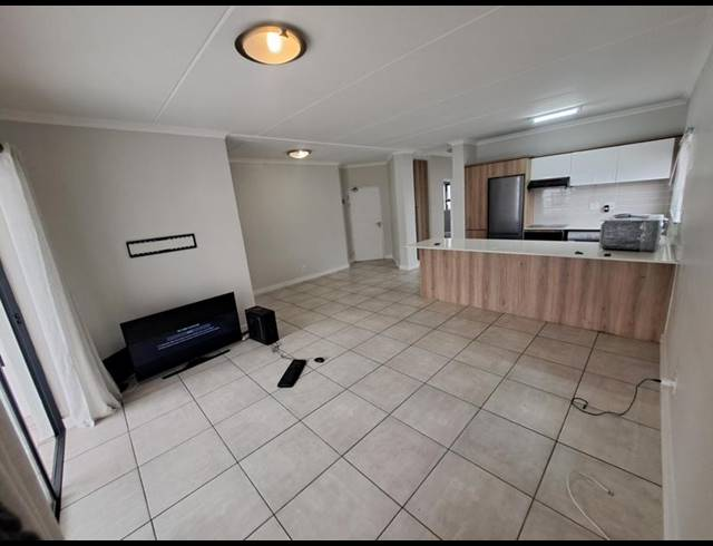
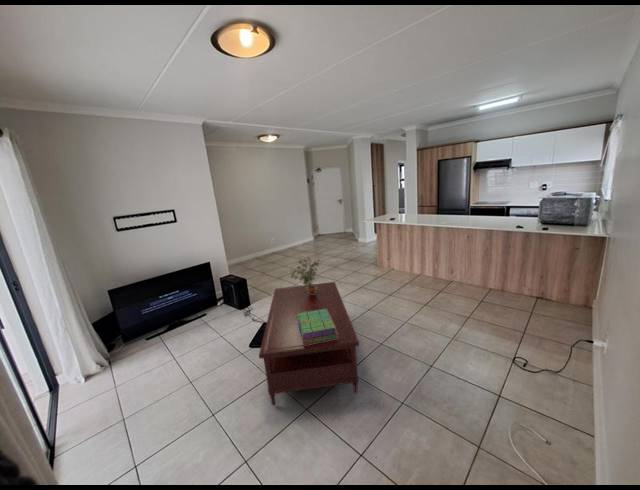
+ stack of books (316, 324)
+ coffee table (300, 334)
+ potted plant (310, 276)
